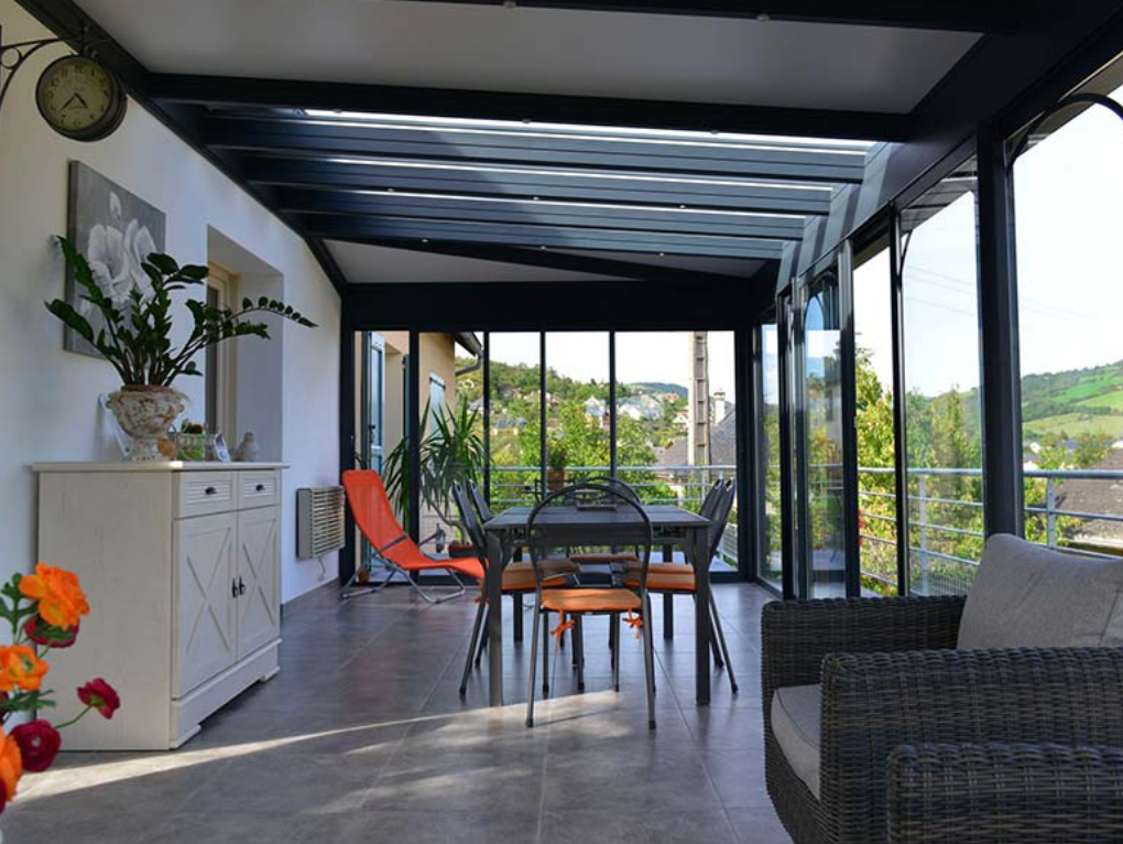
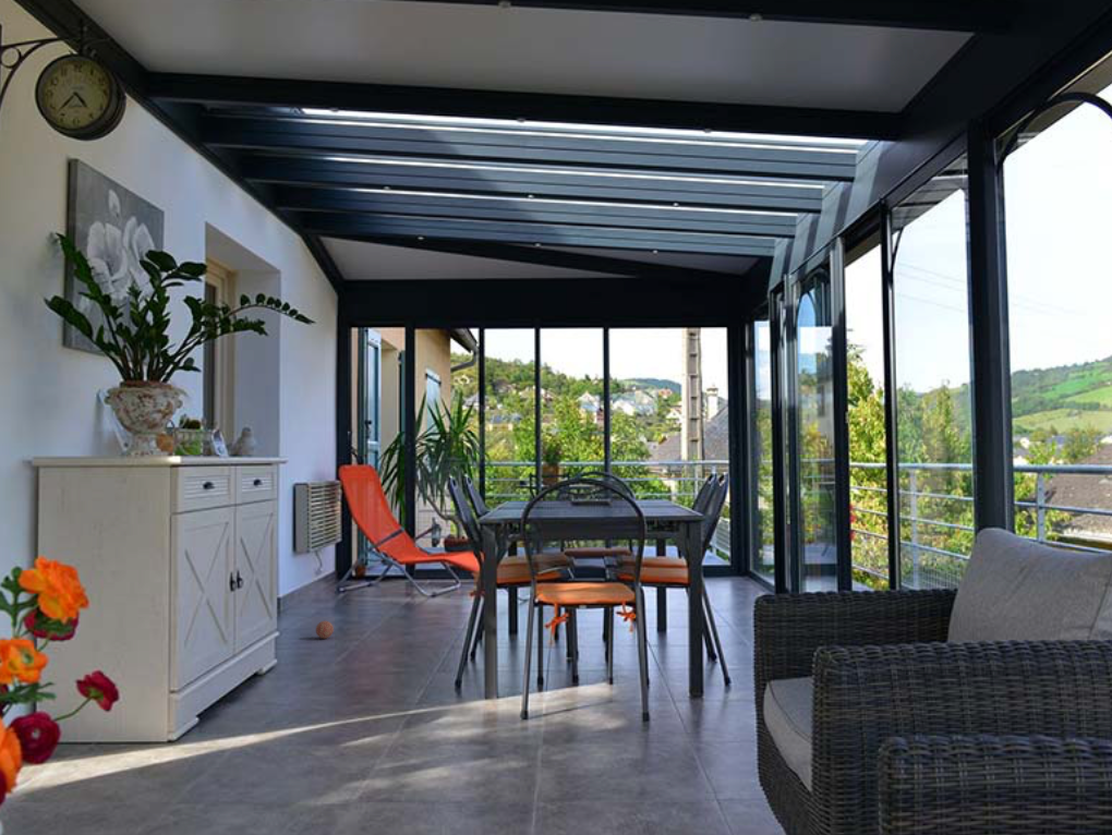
+ decorative ball (324, 629)
